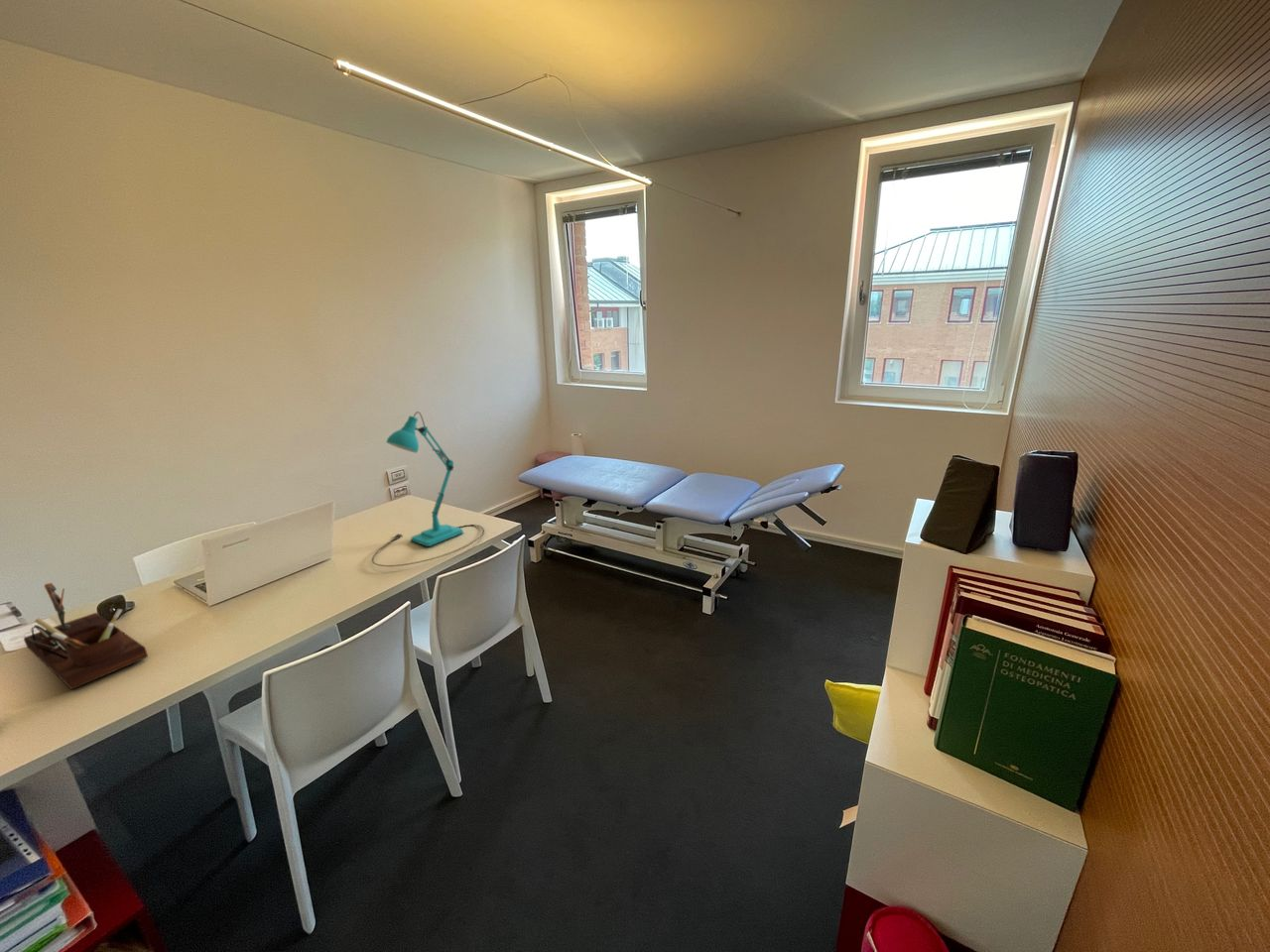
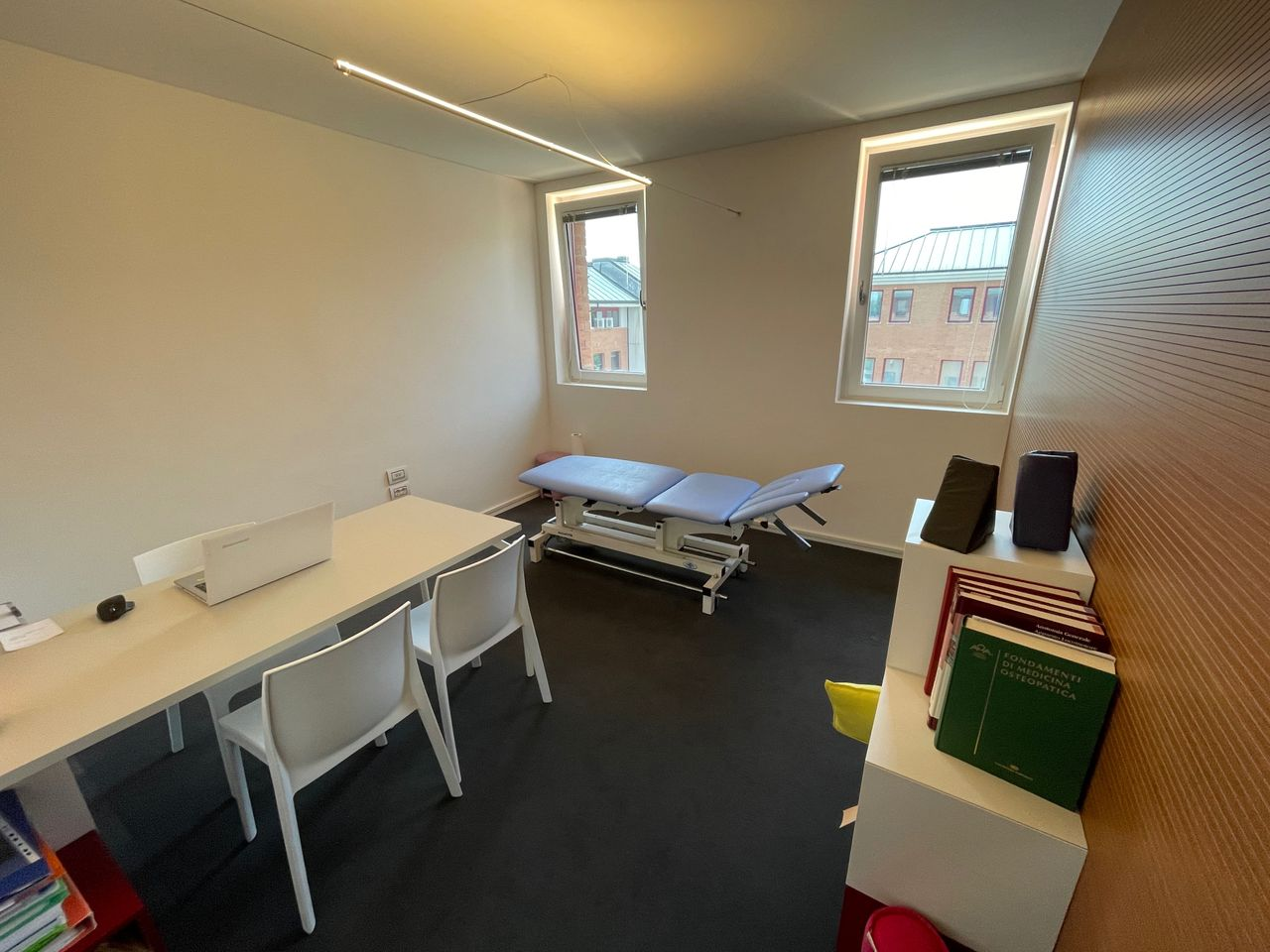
- desk organizer (76, 626)
- desk lamp (439, 493)
